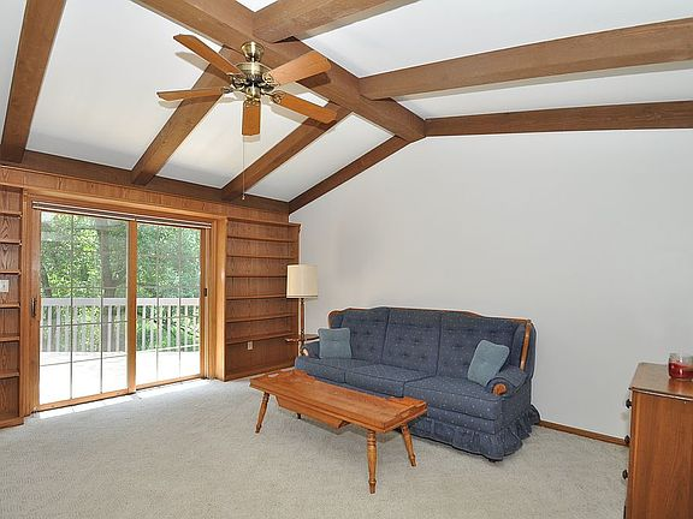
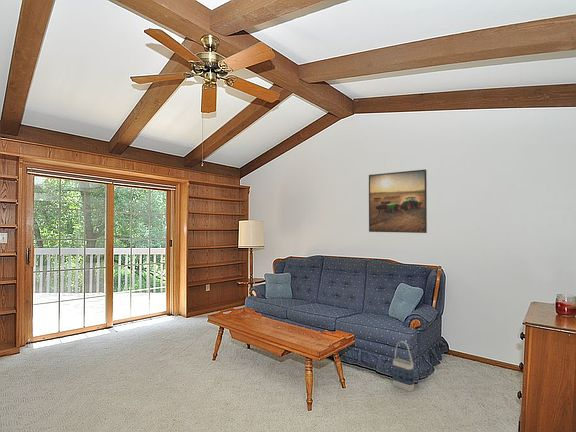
+ bag (403, 364)
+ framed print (396, 202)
